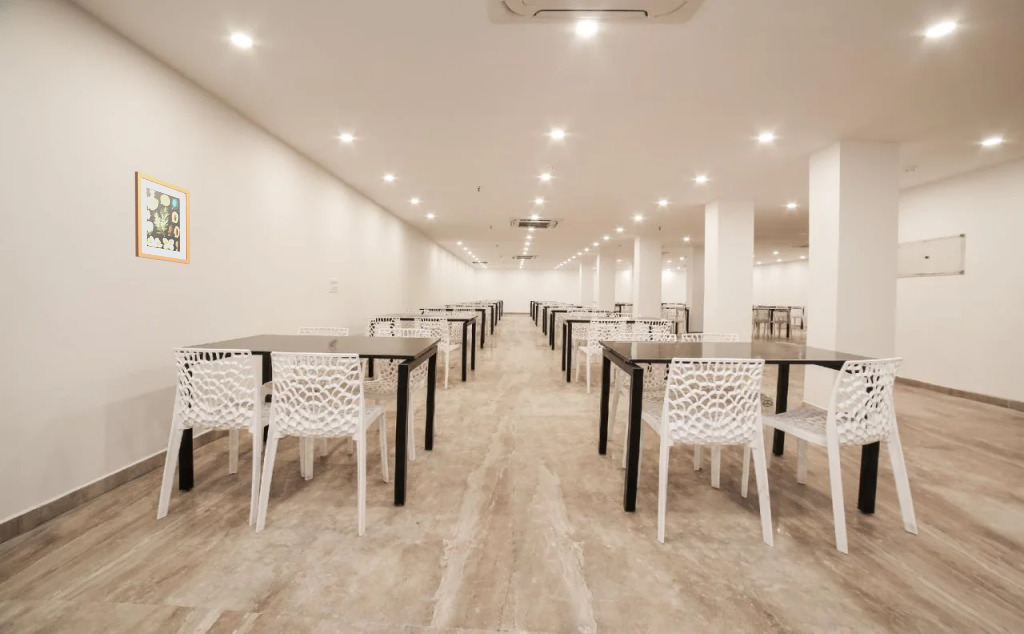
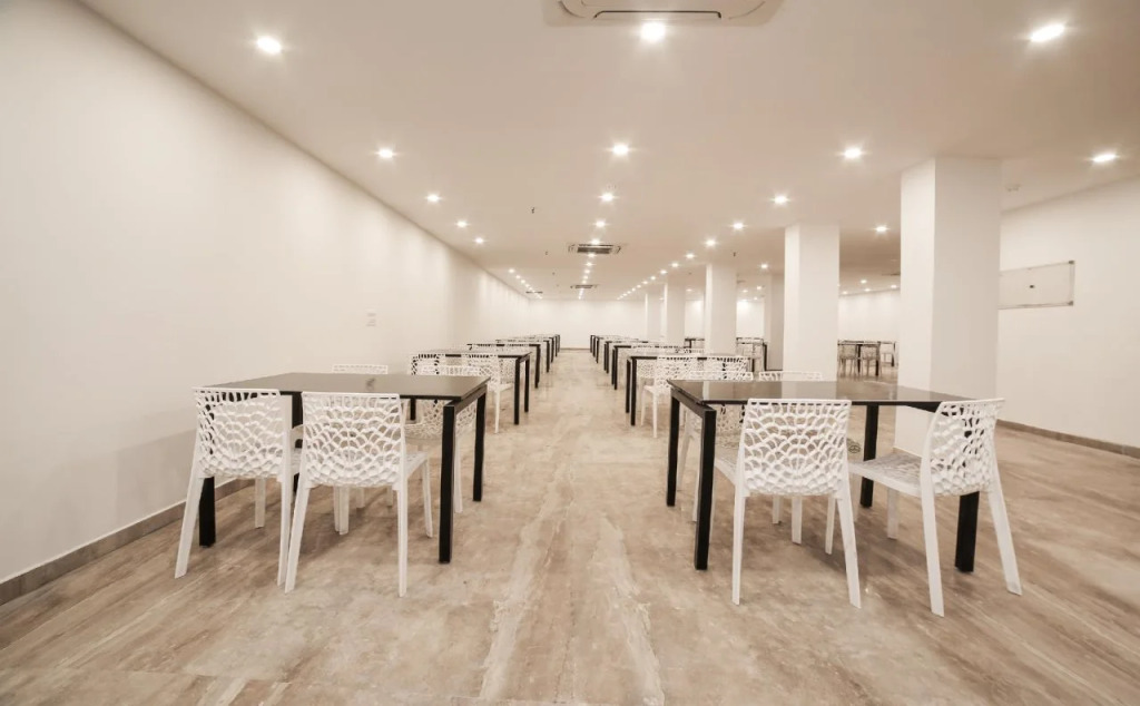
- wall art (164, 221)
